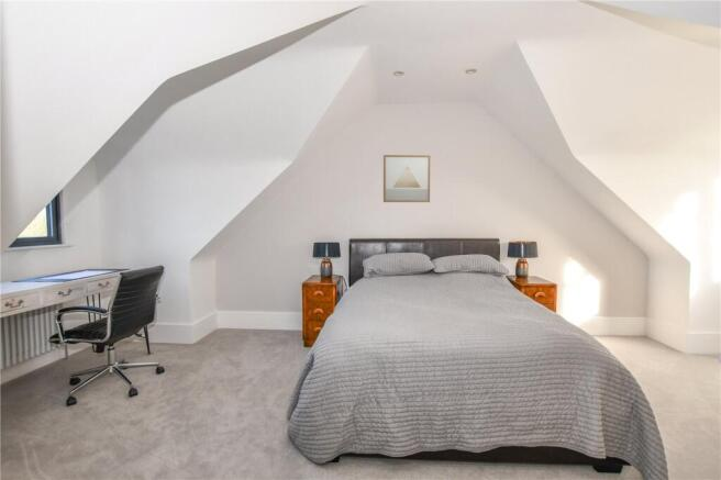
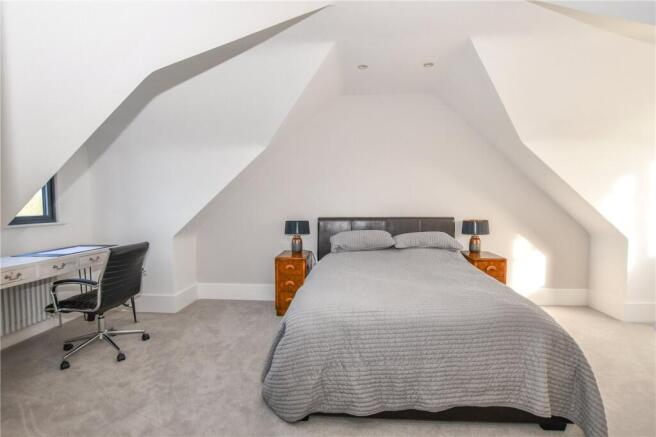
- wall art (407, 178)
